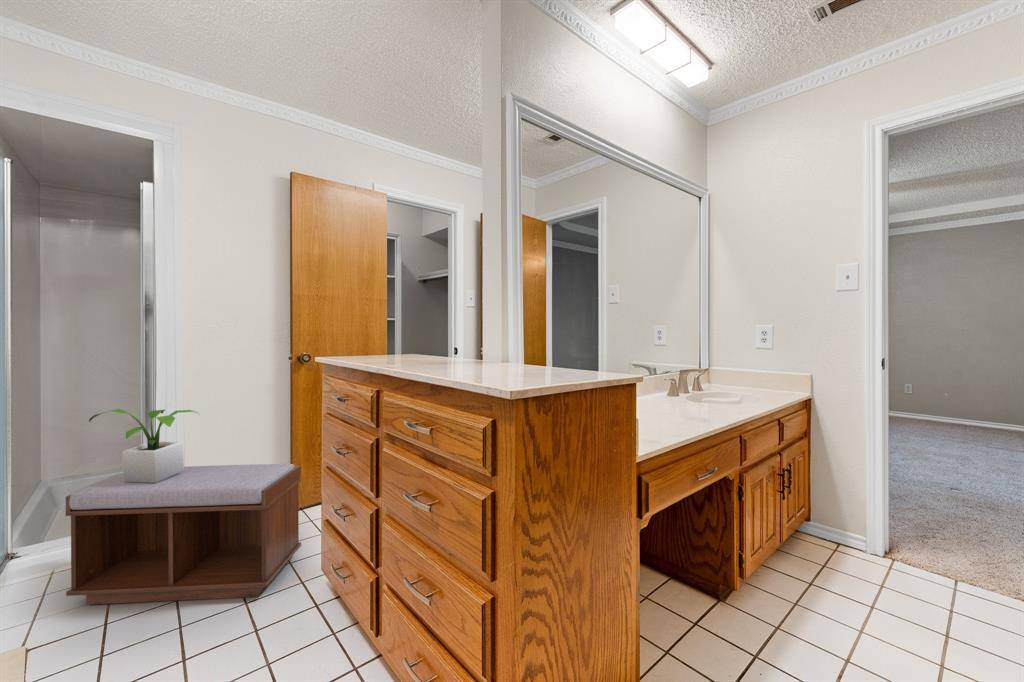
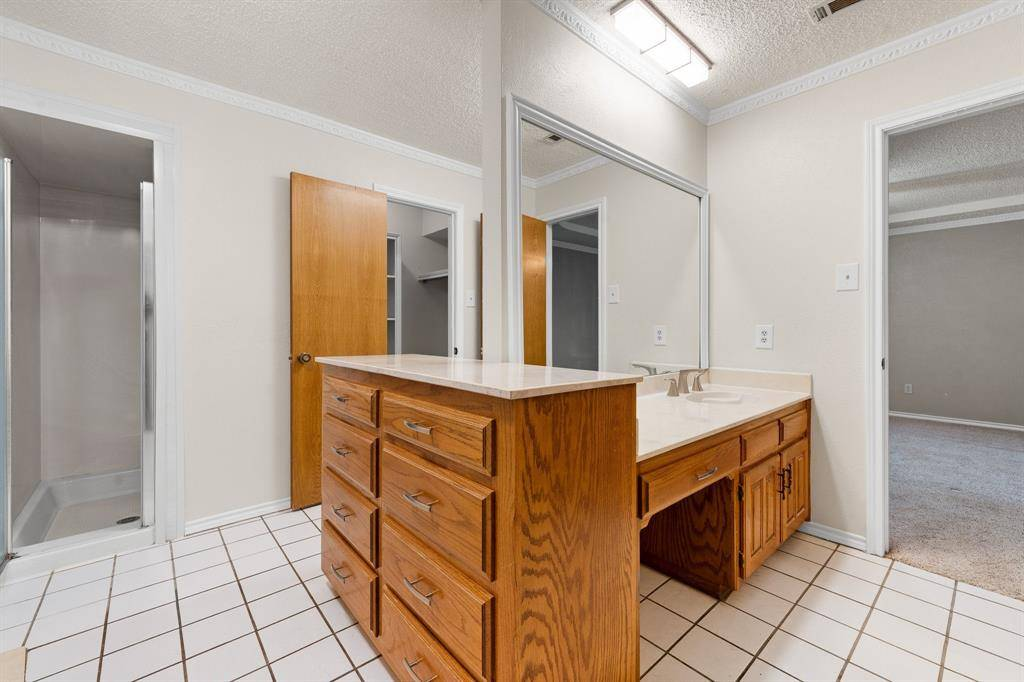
- potted plant (151, 442)
- bench (195, 527)
